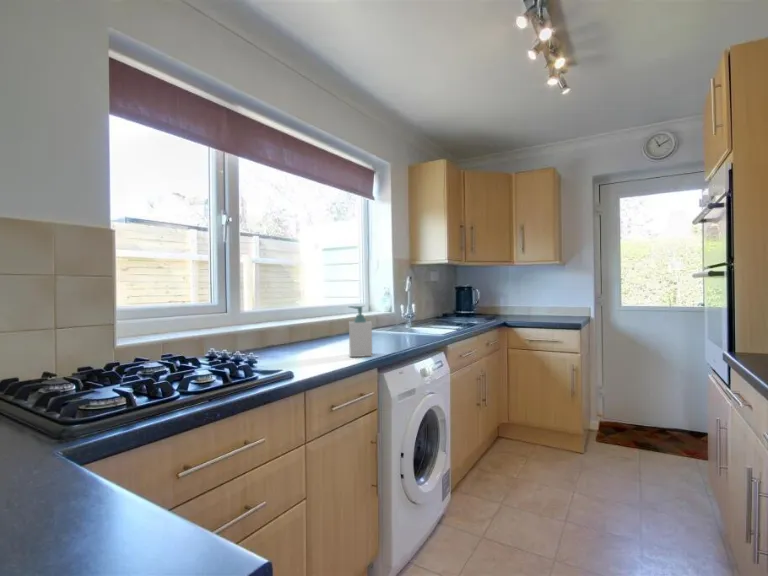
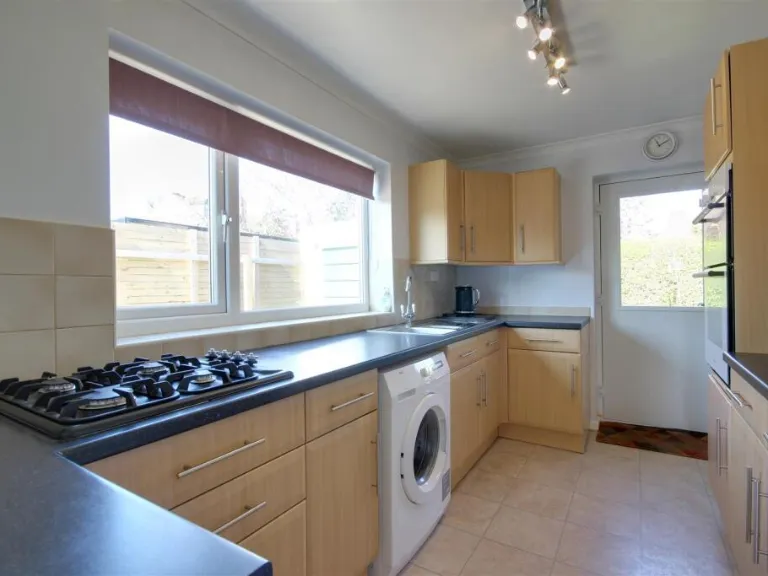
- soap bottle (360, 330)
